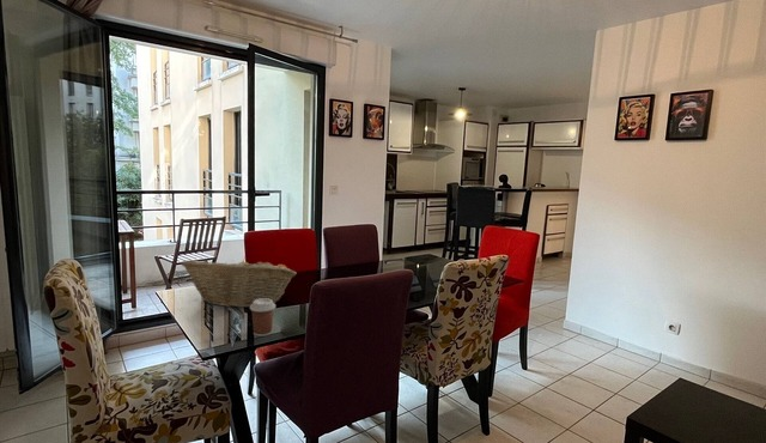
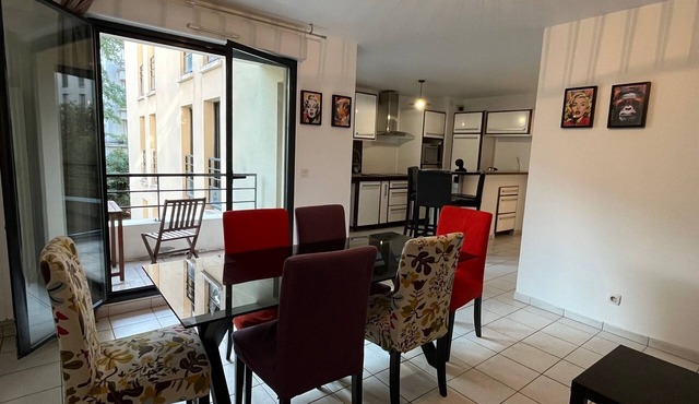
- coffee cup (262, 316)
- fruit basket (239, 277)
